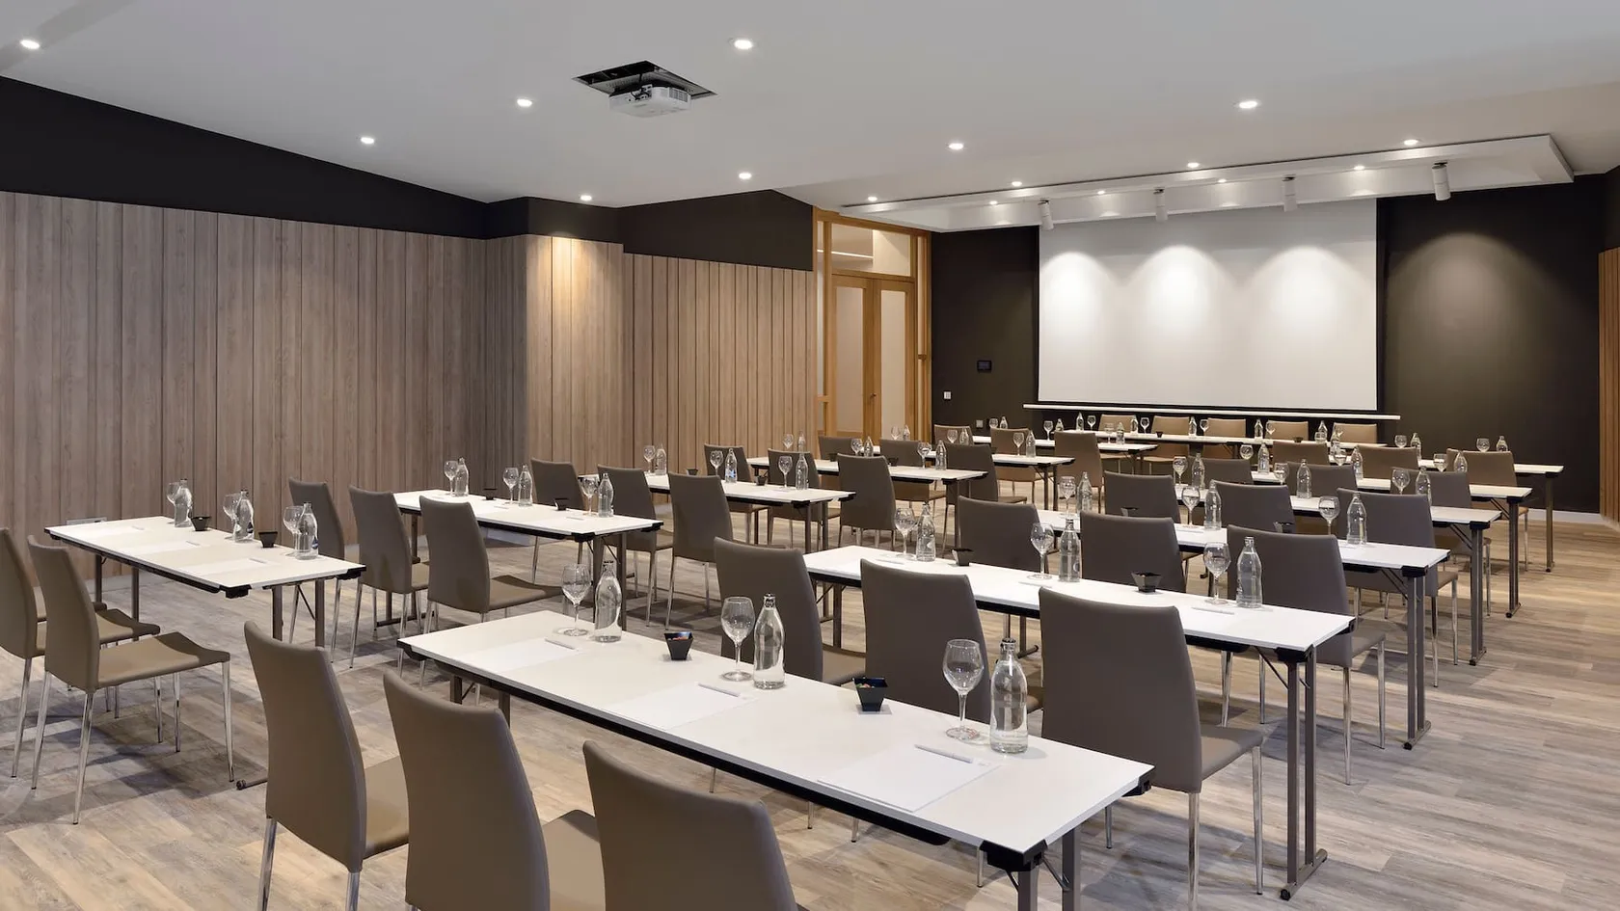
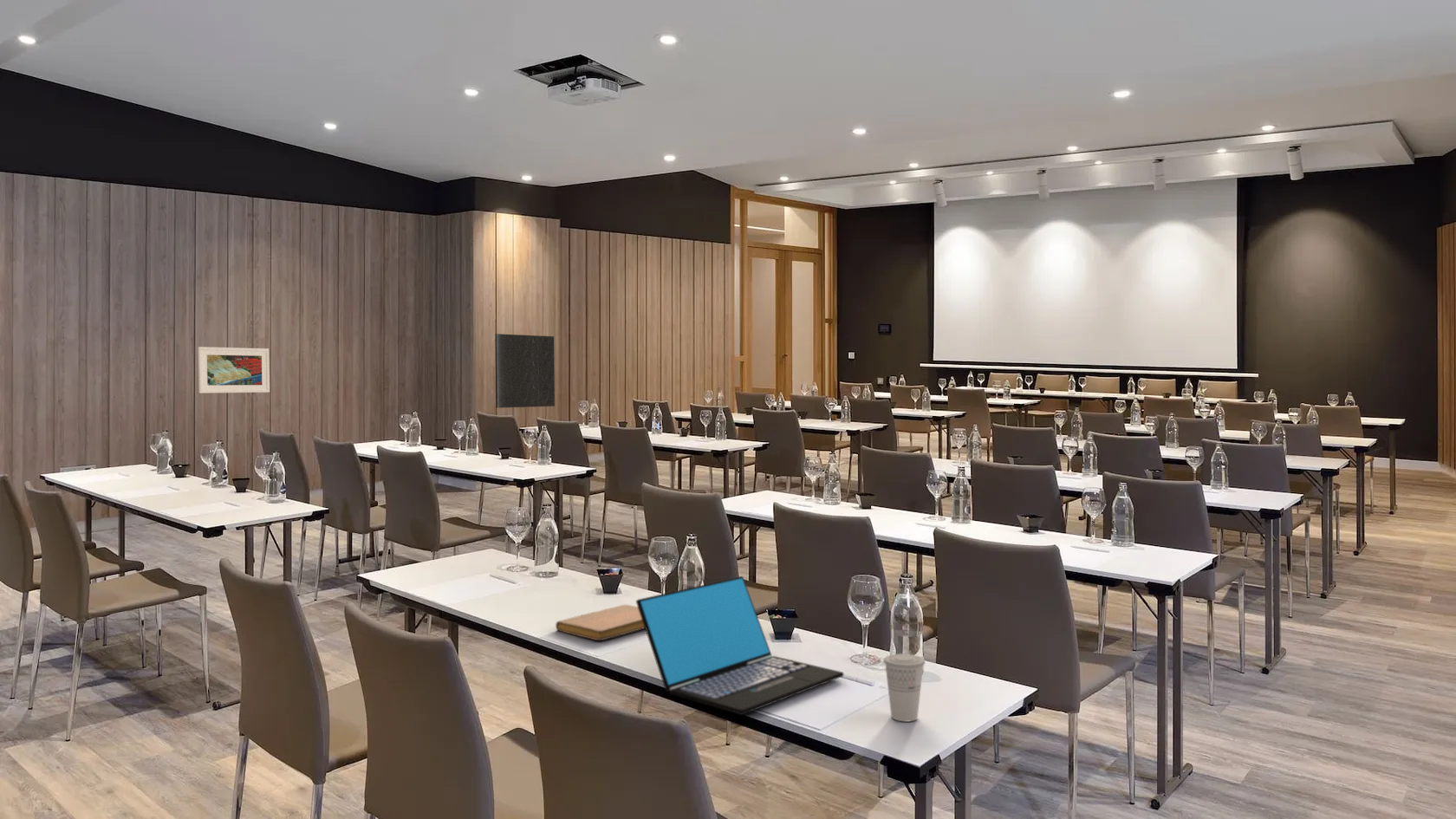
+ cup (904, 687)
+ laptop (741, 638)
+ notebook (612, 621)
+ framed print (234, 370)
+ acoustic panel (525, 371)
